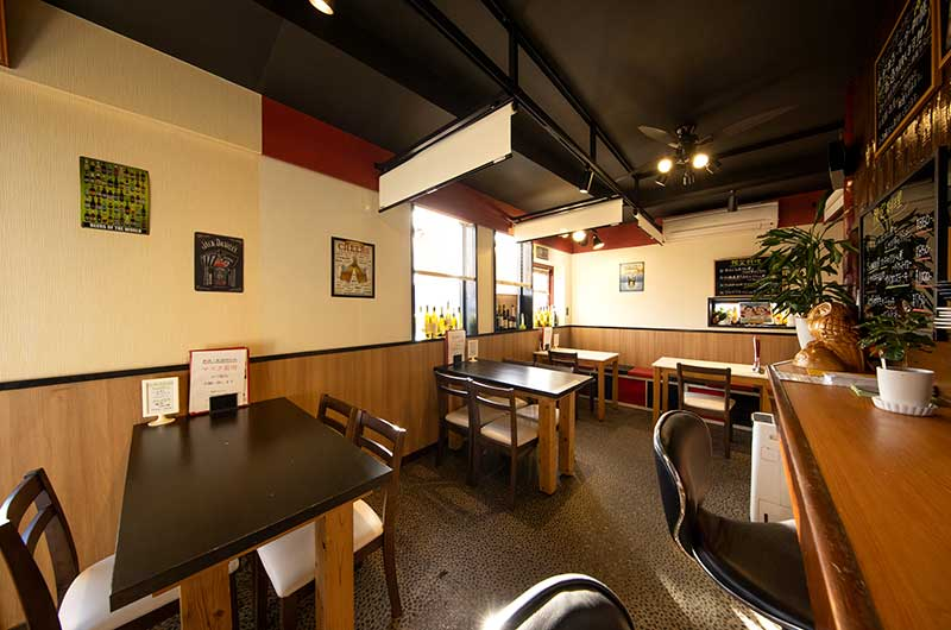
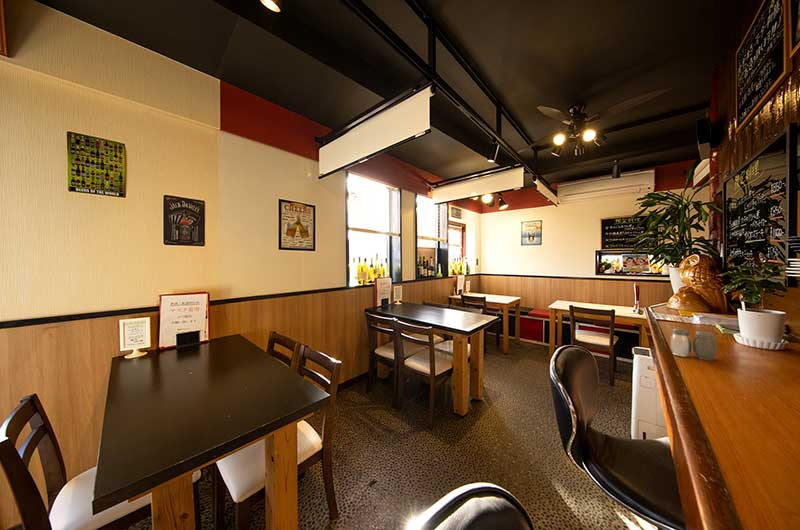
+ salt and pepper shaker (693, 343)
